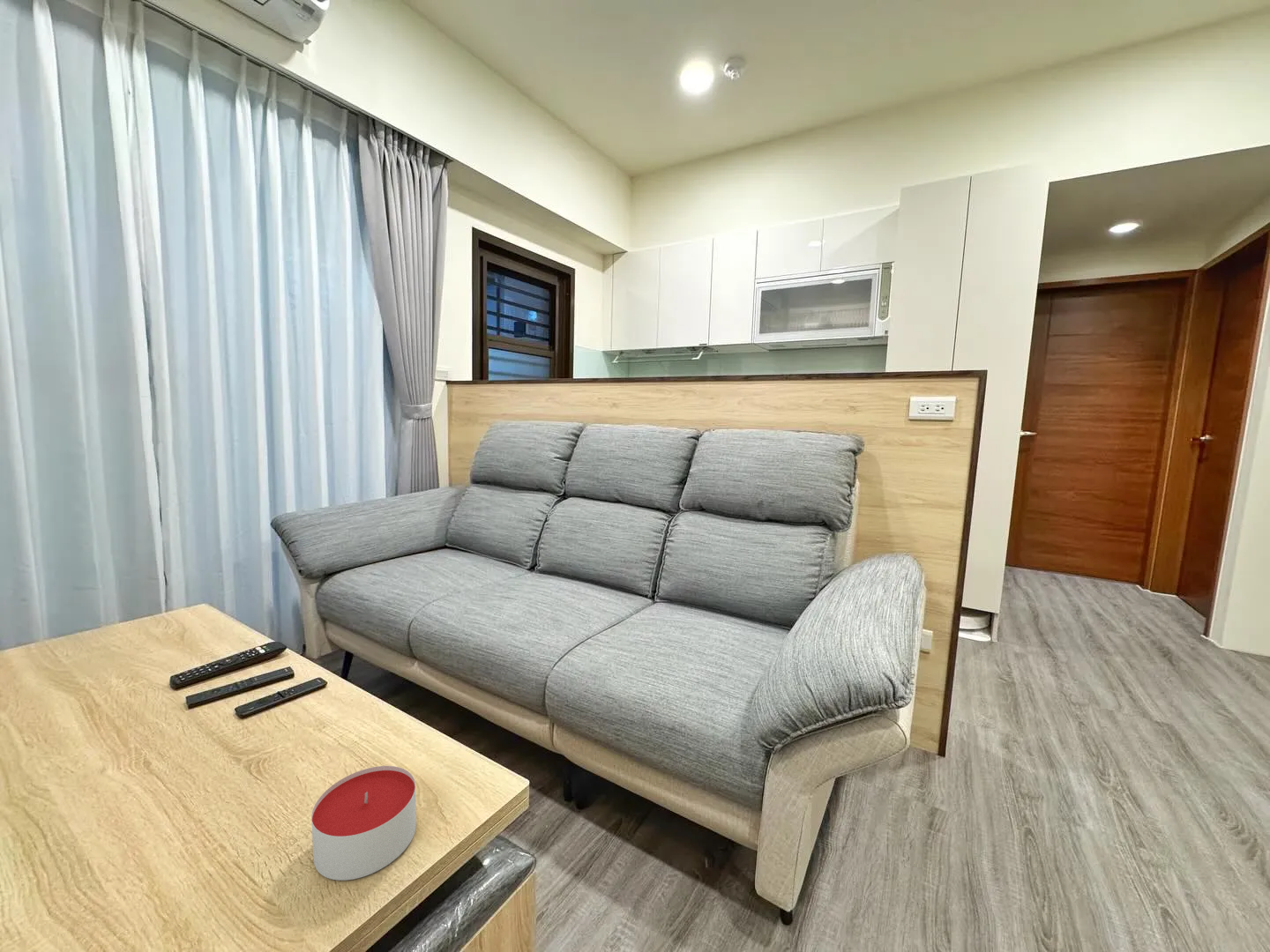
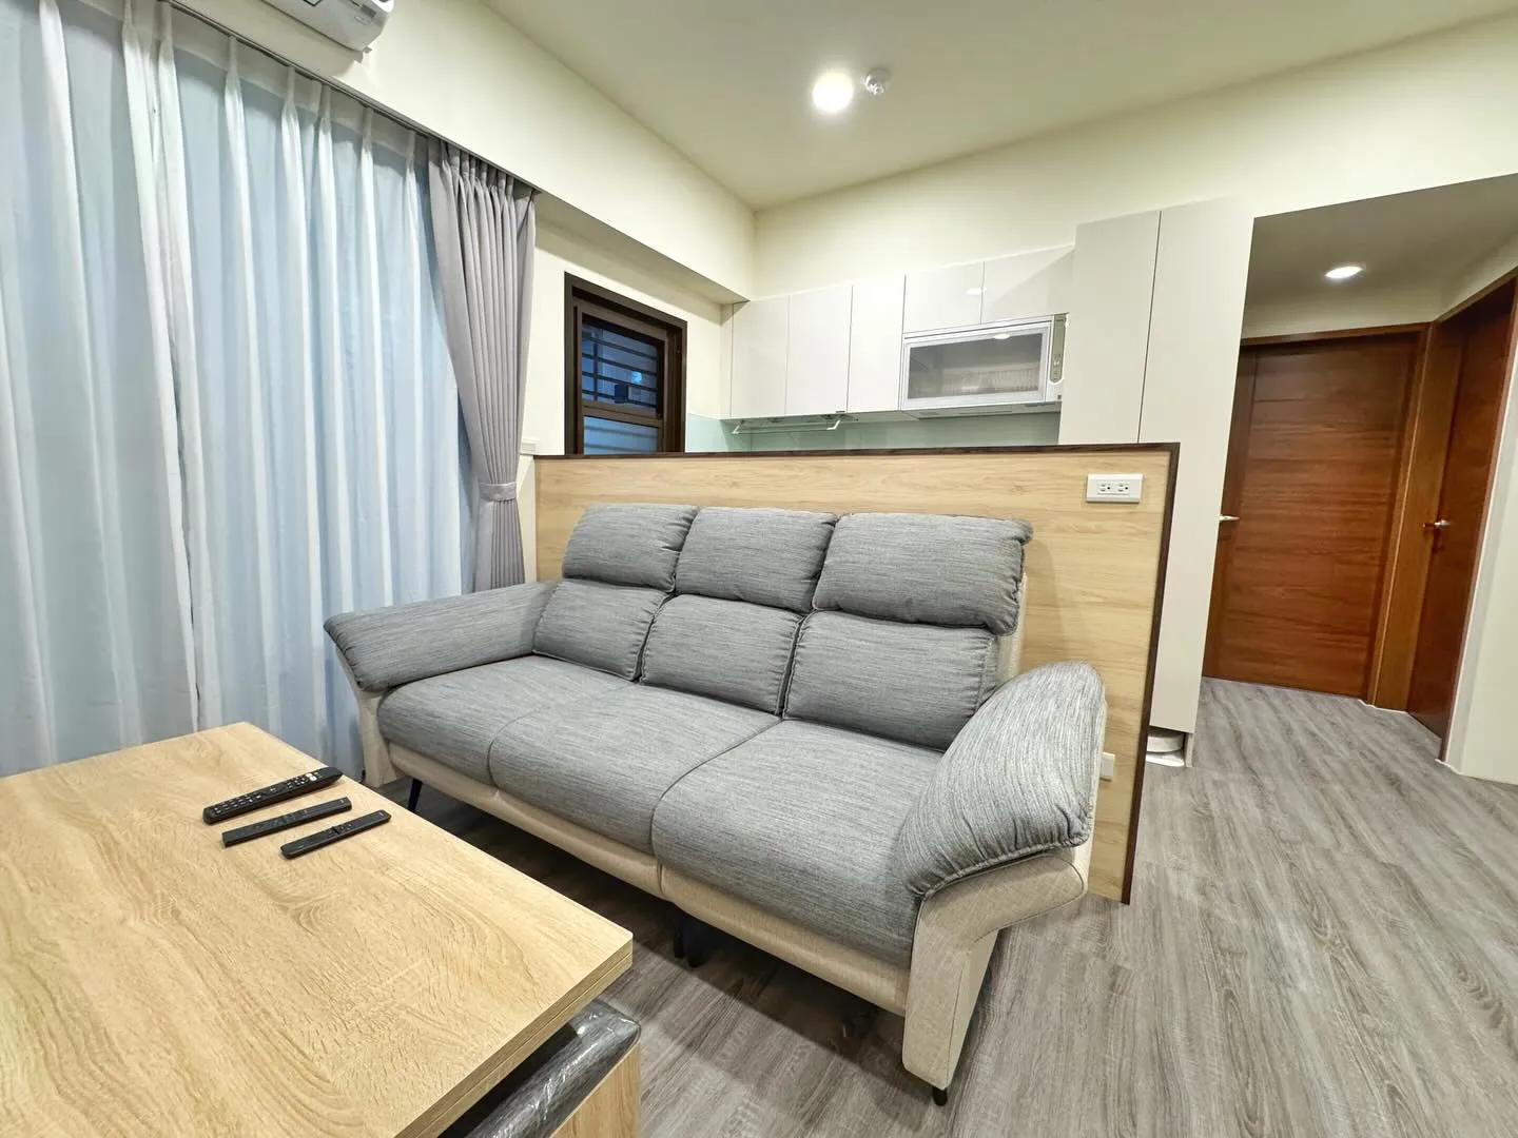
- candle (366, 816)
